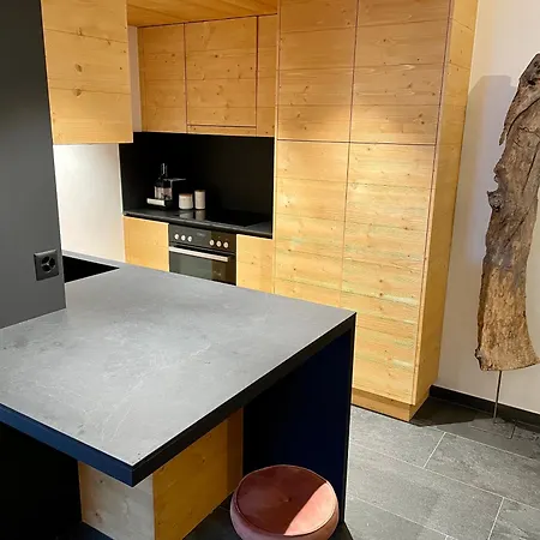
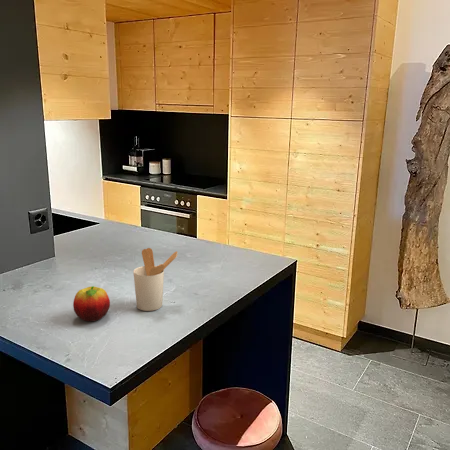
+ utensil holder (157, 279)
+ fruit (91, 302)
